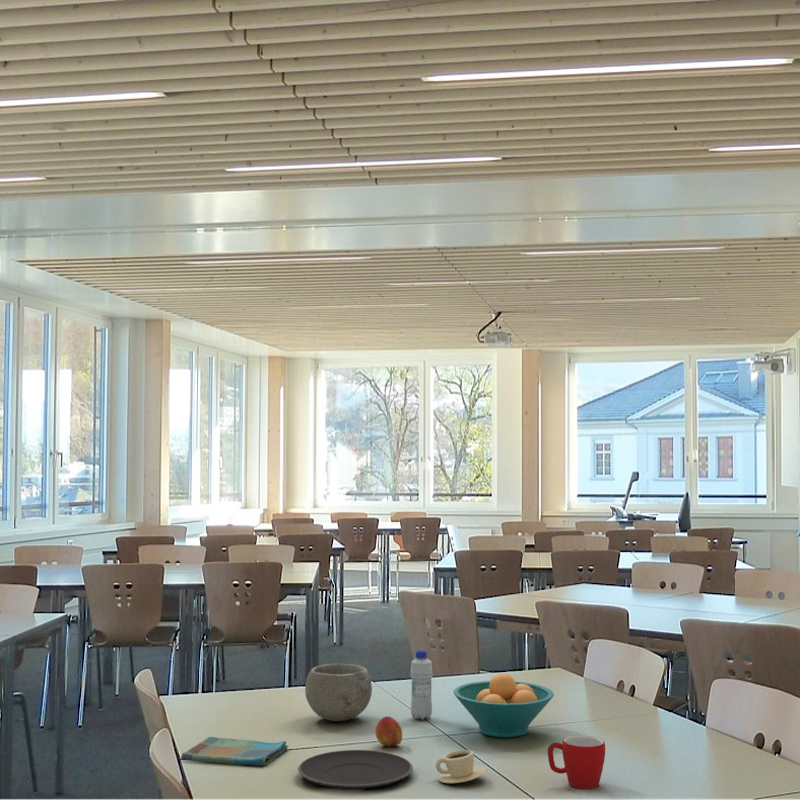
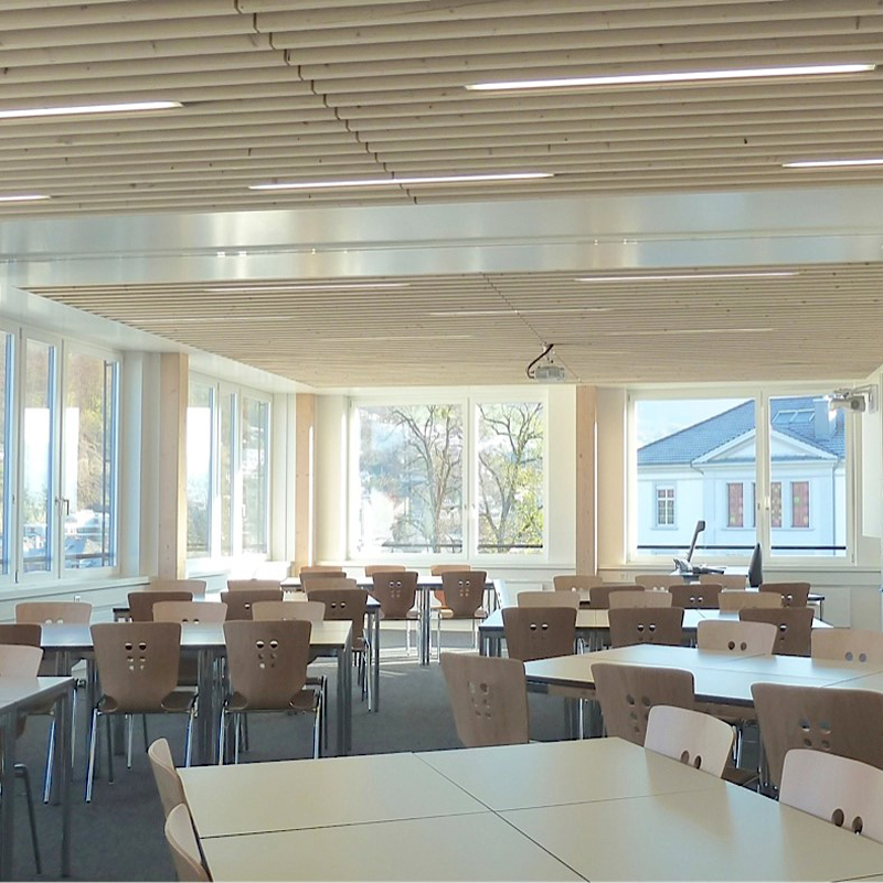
- bowl (338, 693)
- mug (576, 762)
- peach (388, 731)
- bottle (421, 683)
- plate (355, 770)
- dish towel (235, 750)
- cup (460, 765)
- fruit bowl (503, 702)
